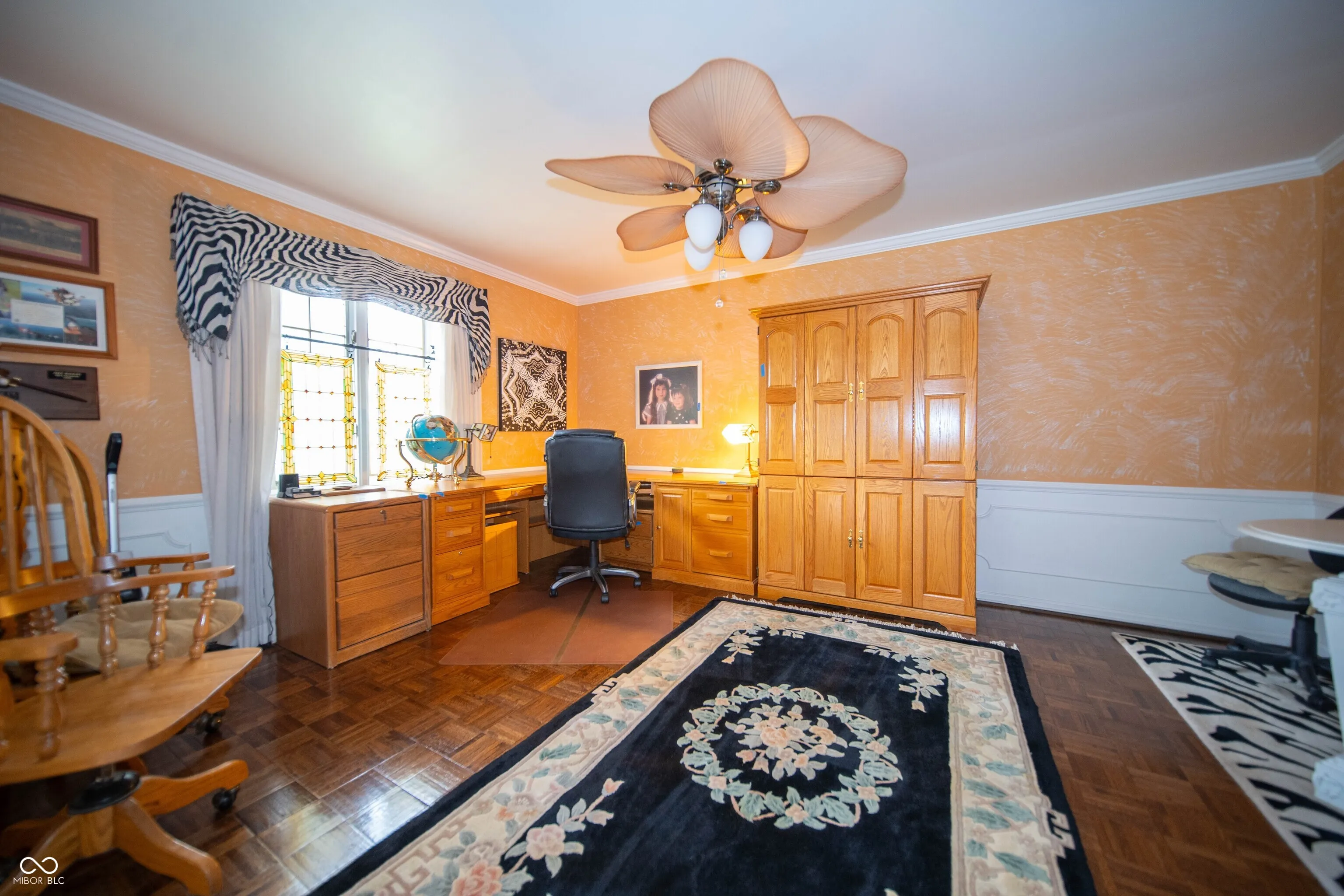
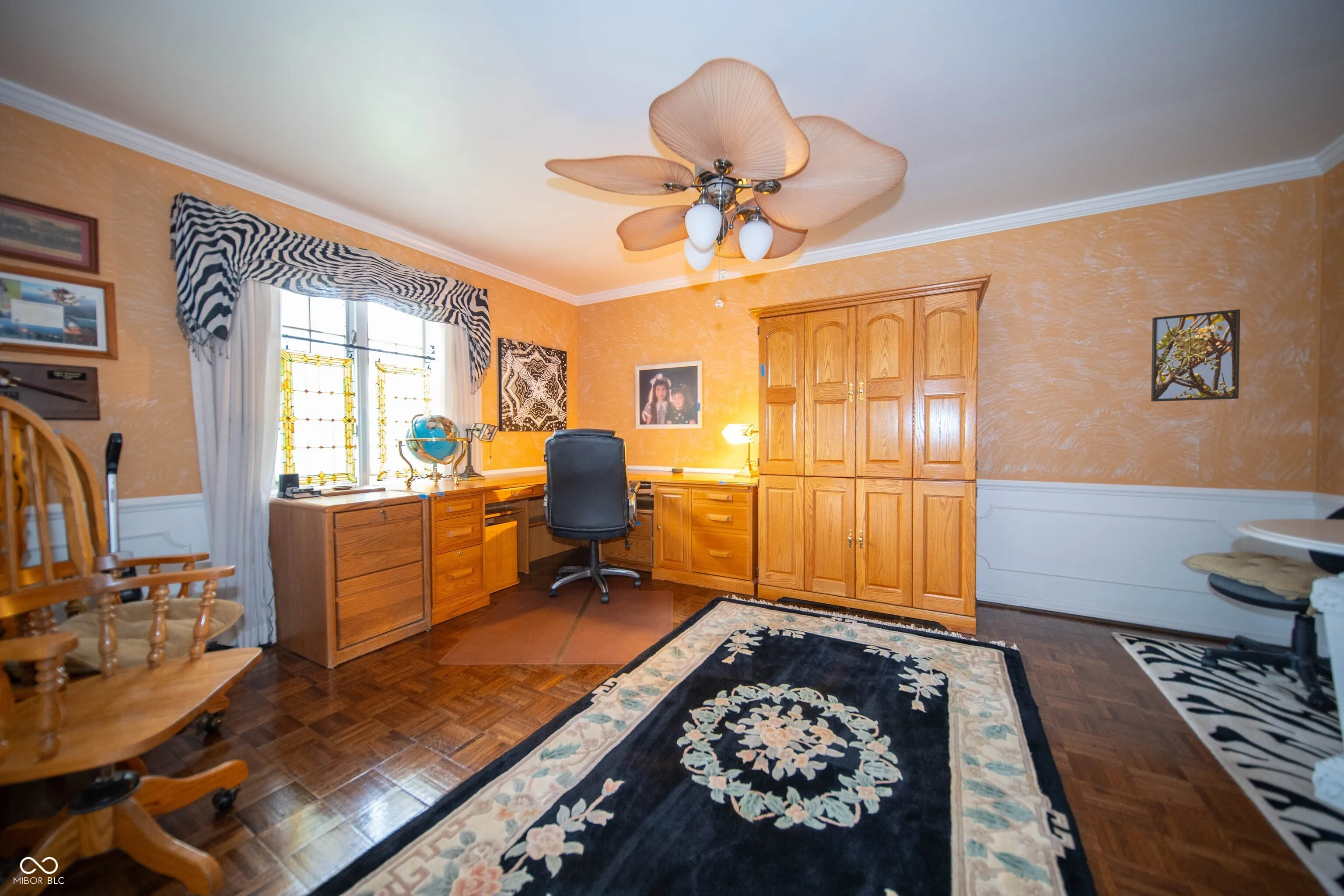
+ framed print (1194, 357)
